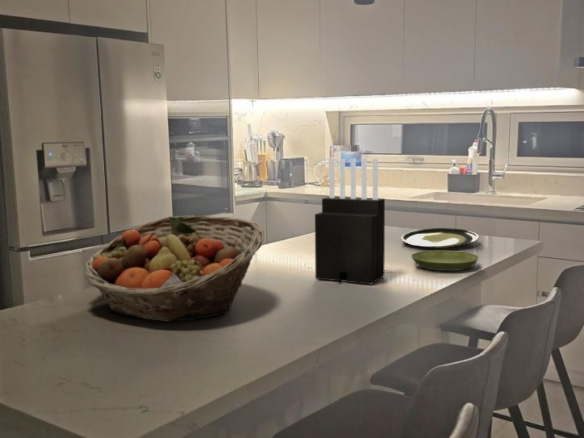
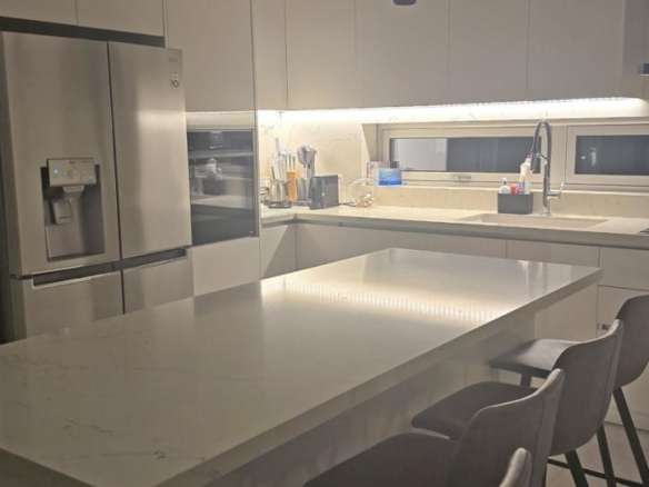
- plate (439, 238)
- knife block (348, 219)
- saucer (444, 260)
- fruit basket (174, 264)
